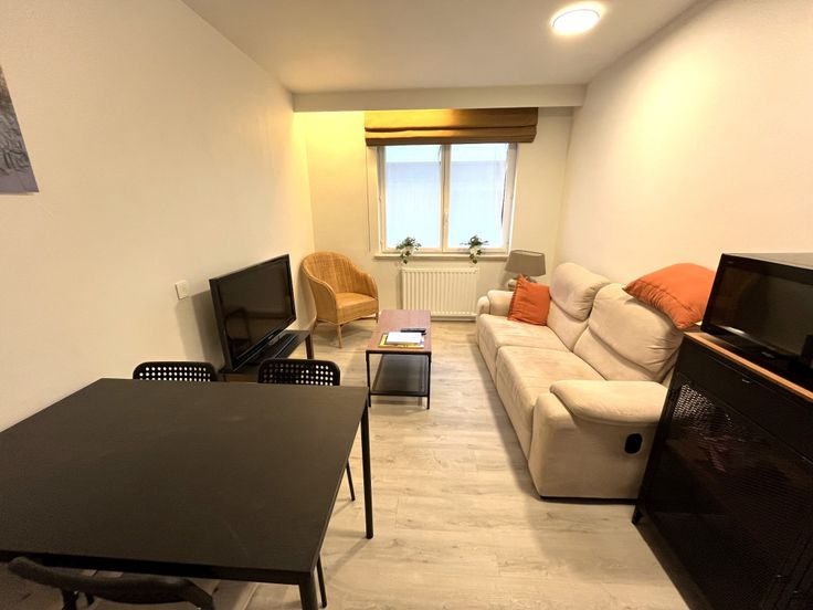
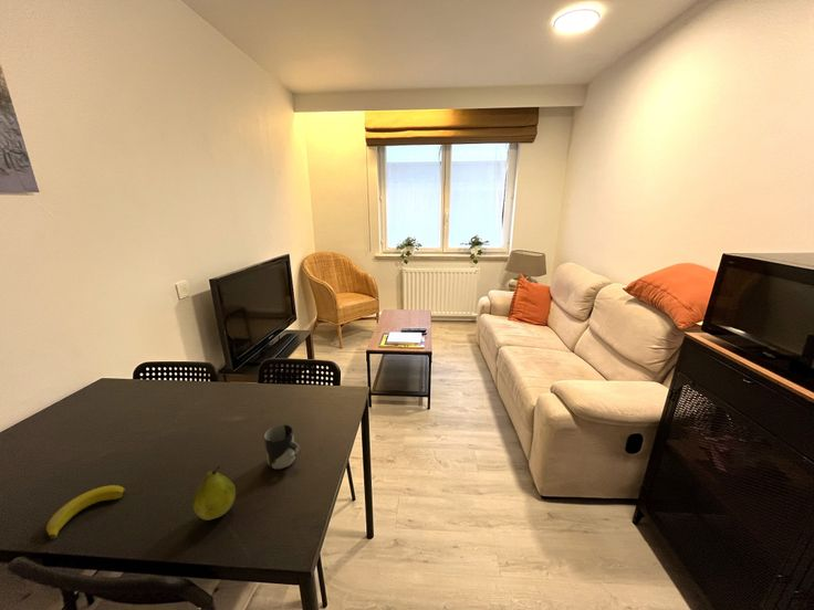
+ cup (283, 448)
+ banana (84, 506)
+ fruit (213, 493)
